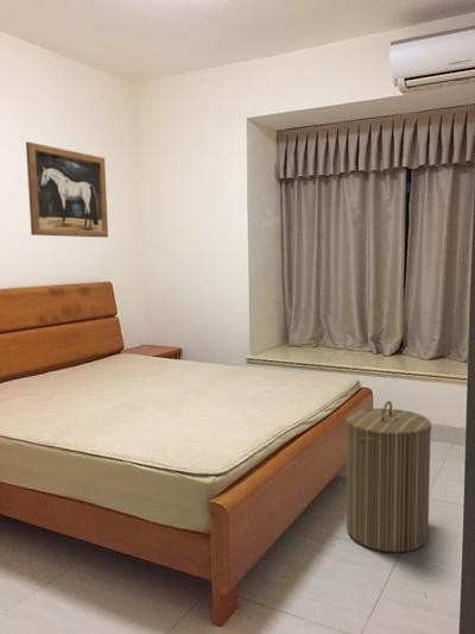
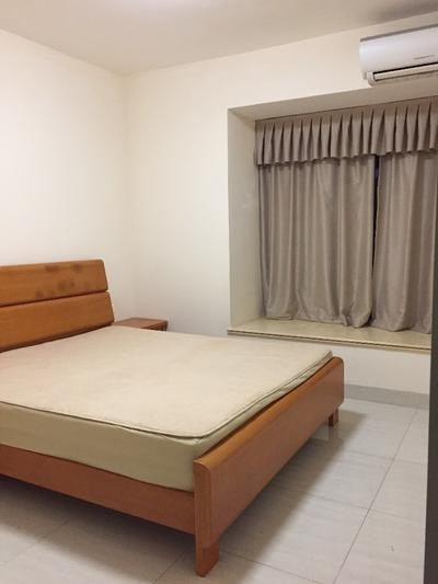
- laundry hamper (387, 466)
- wall art (70, 193)
